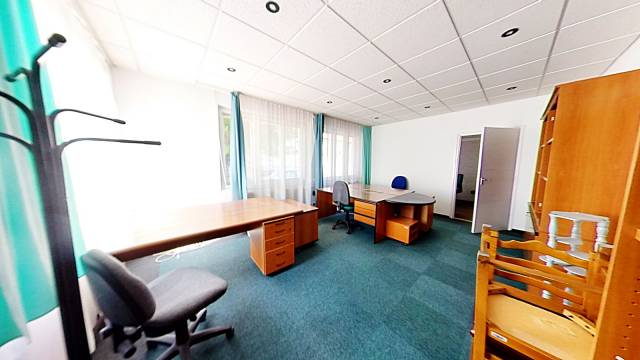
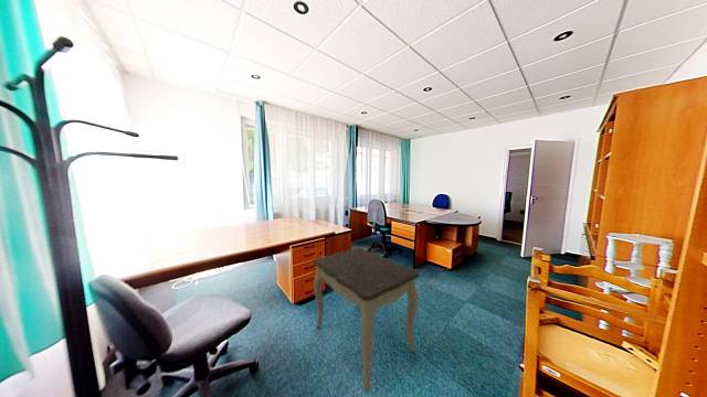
+ side table (361, 302)
